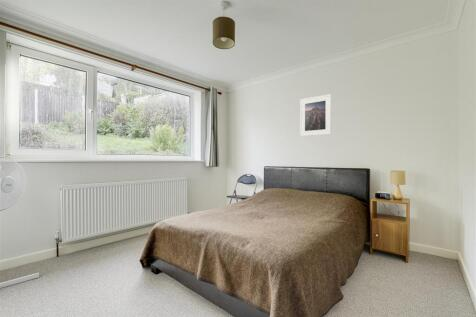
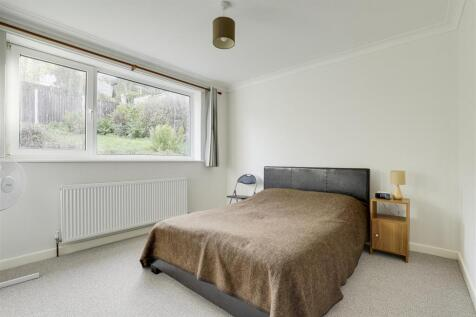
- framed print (315, 116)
